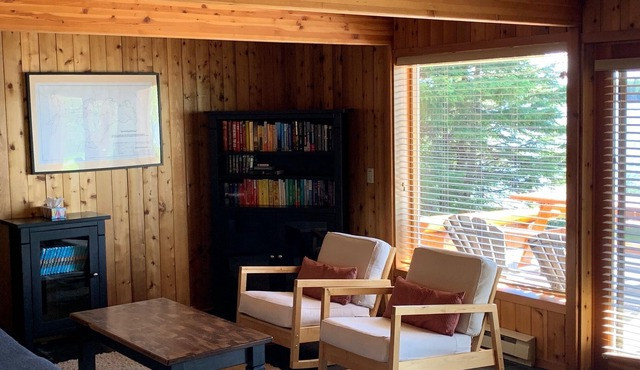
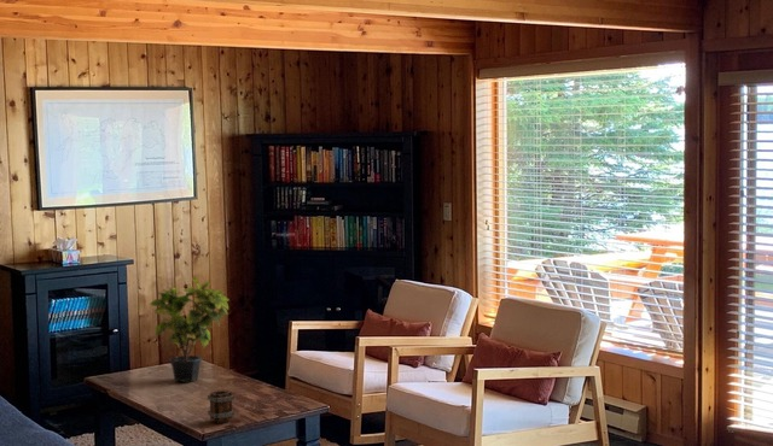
+ mug (220, 406)
+ potted plant (191, 328)
